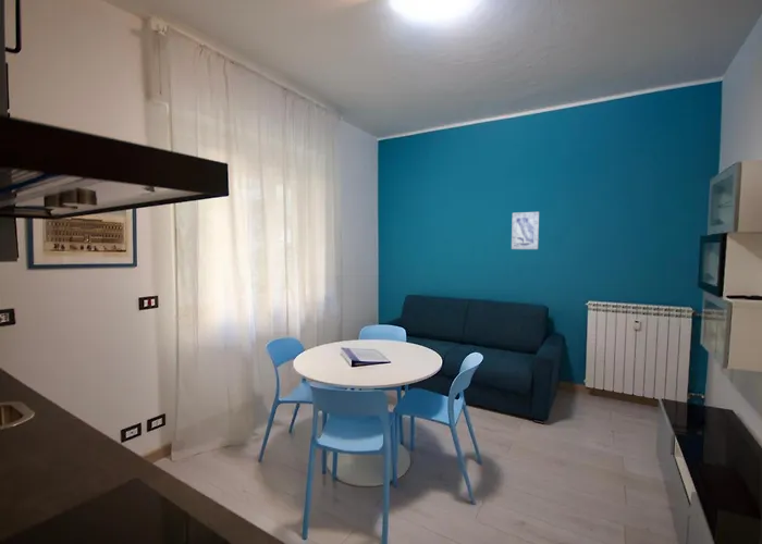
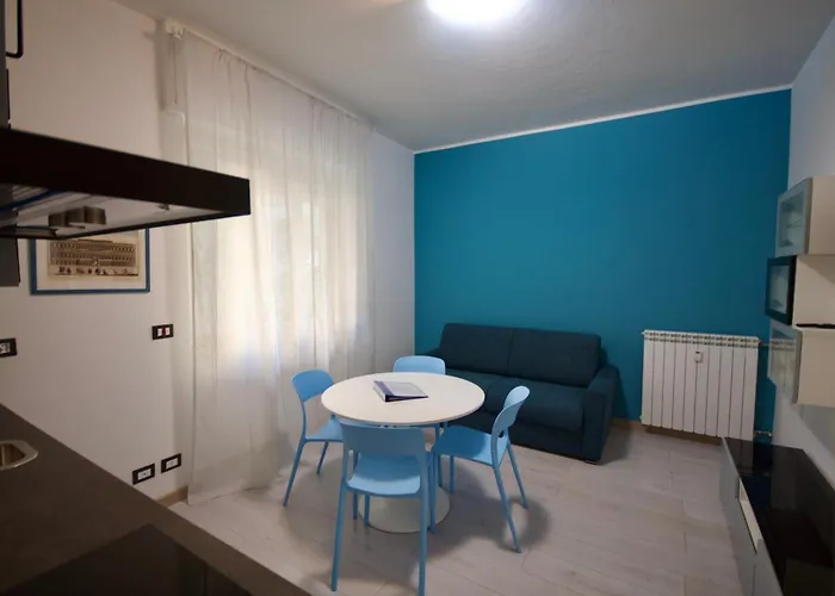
- wall art (525, 231)
